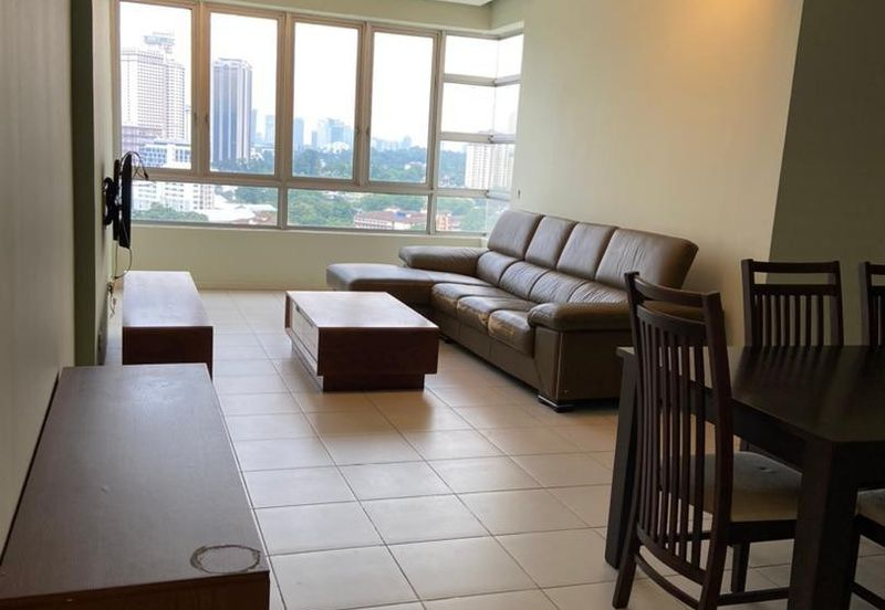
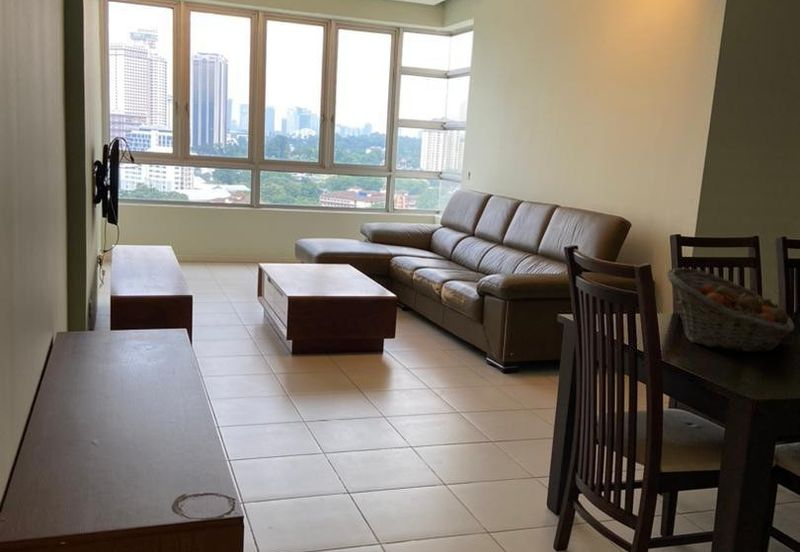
+ fruit basket (727, 308)
